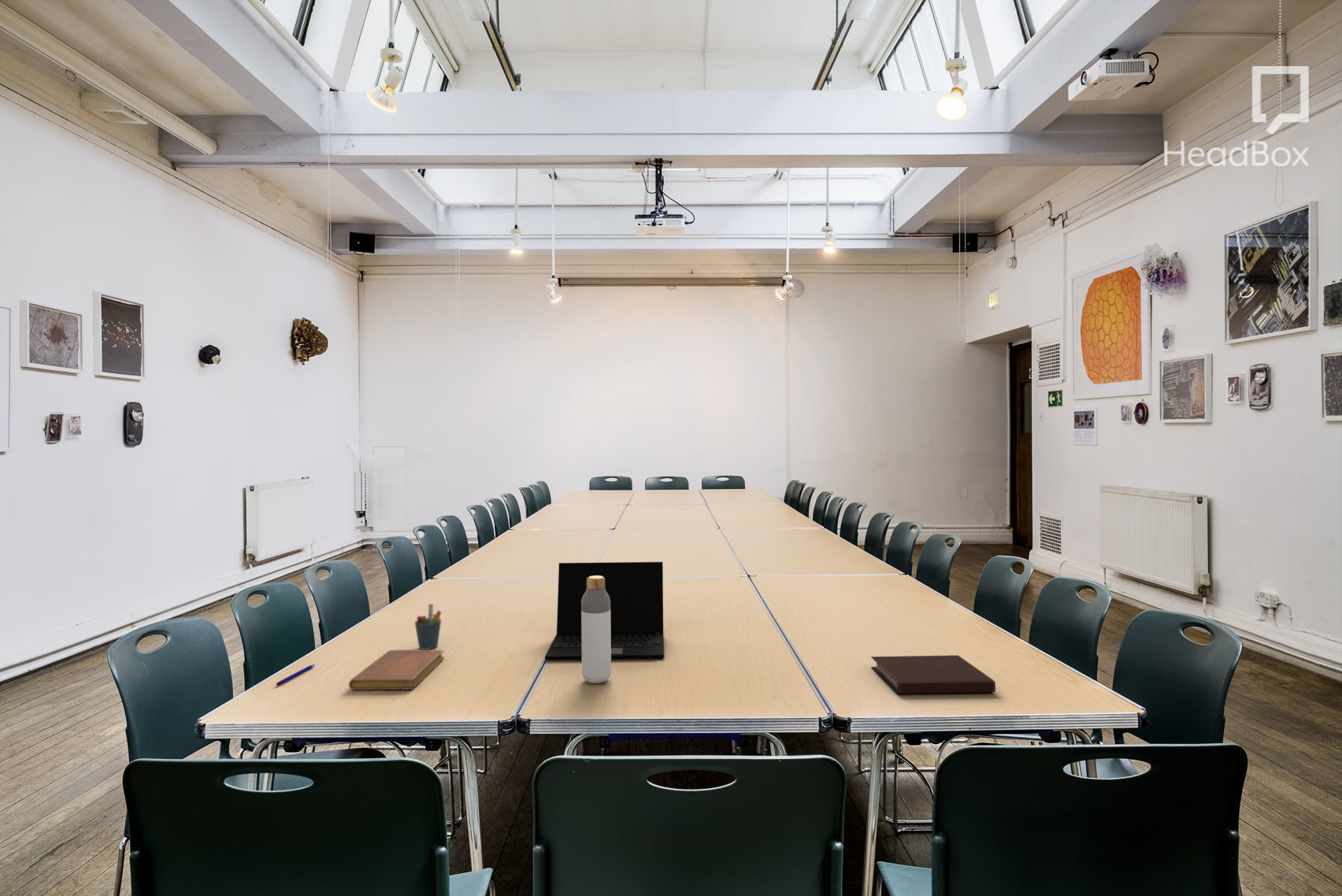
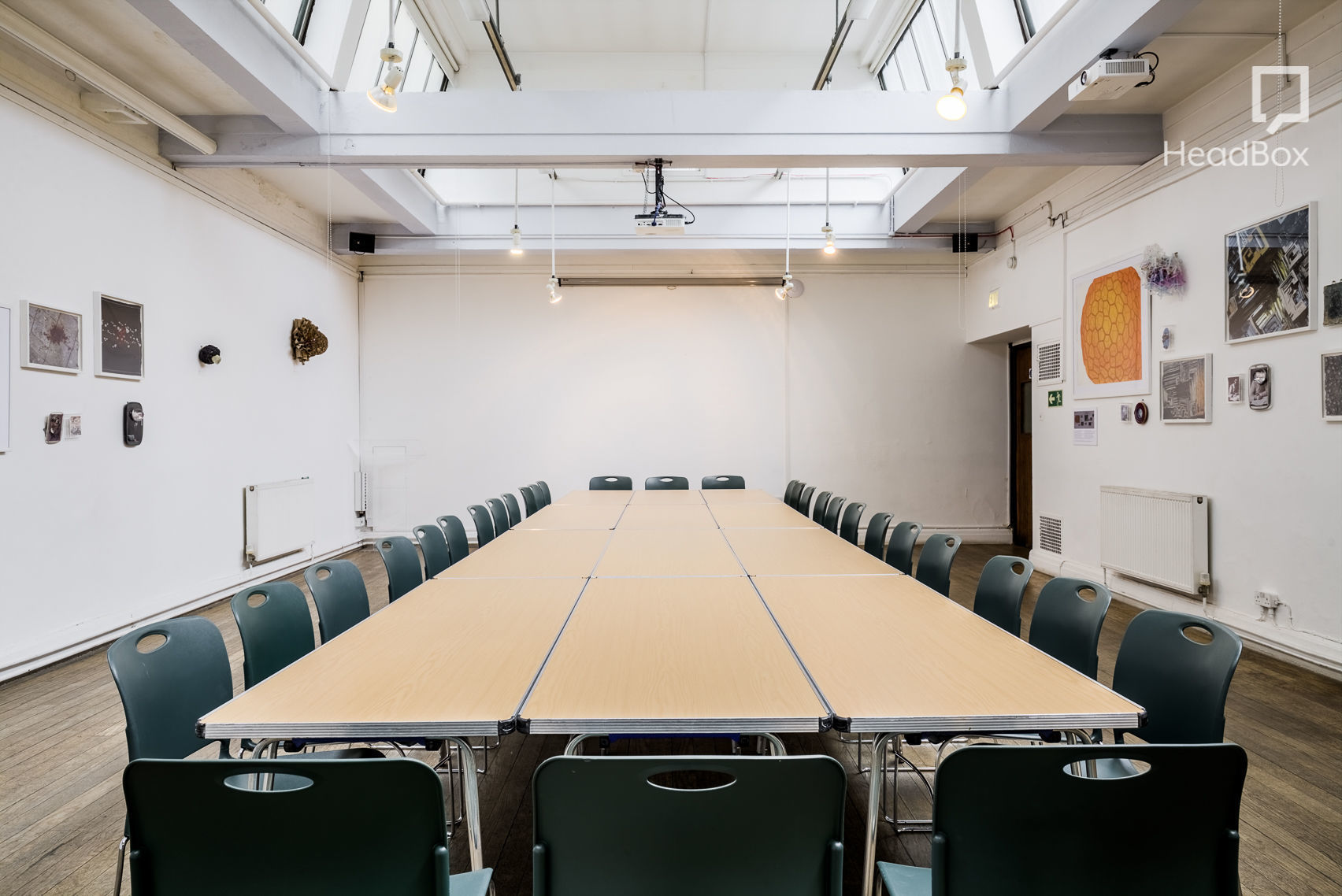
- pen holder (428, 627)
- laptop (610, 607)
- pen (296, 674)
- notebook (399, 668)
- bottle (595, 628)
- notebook (929, 673)
